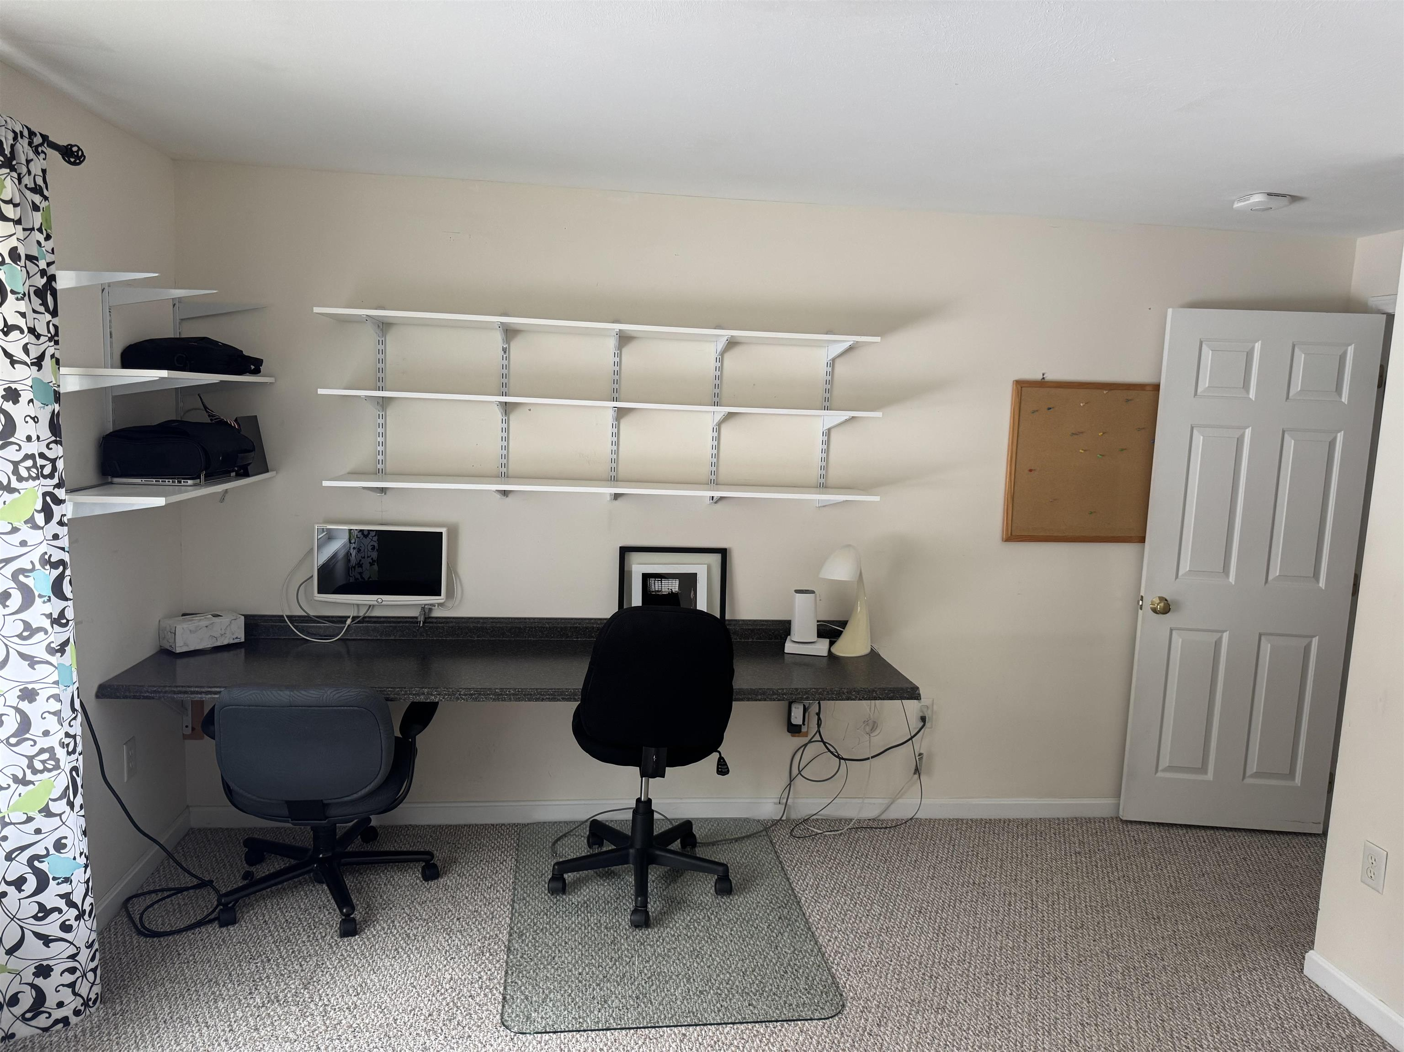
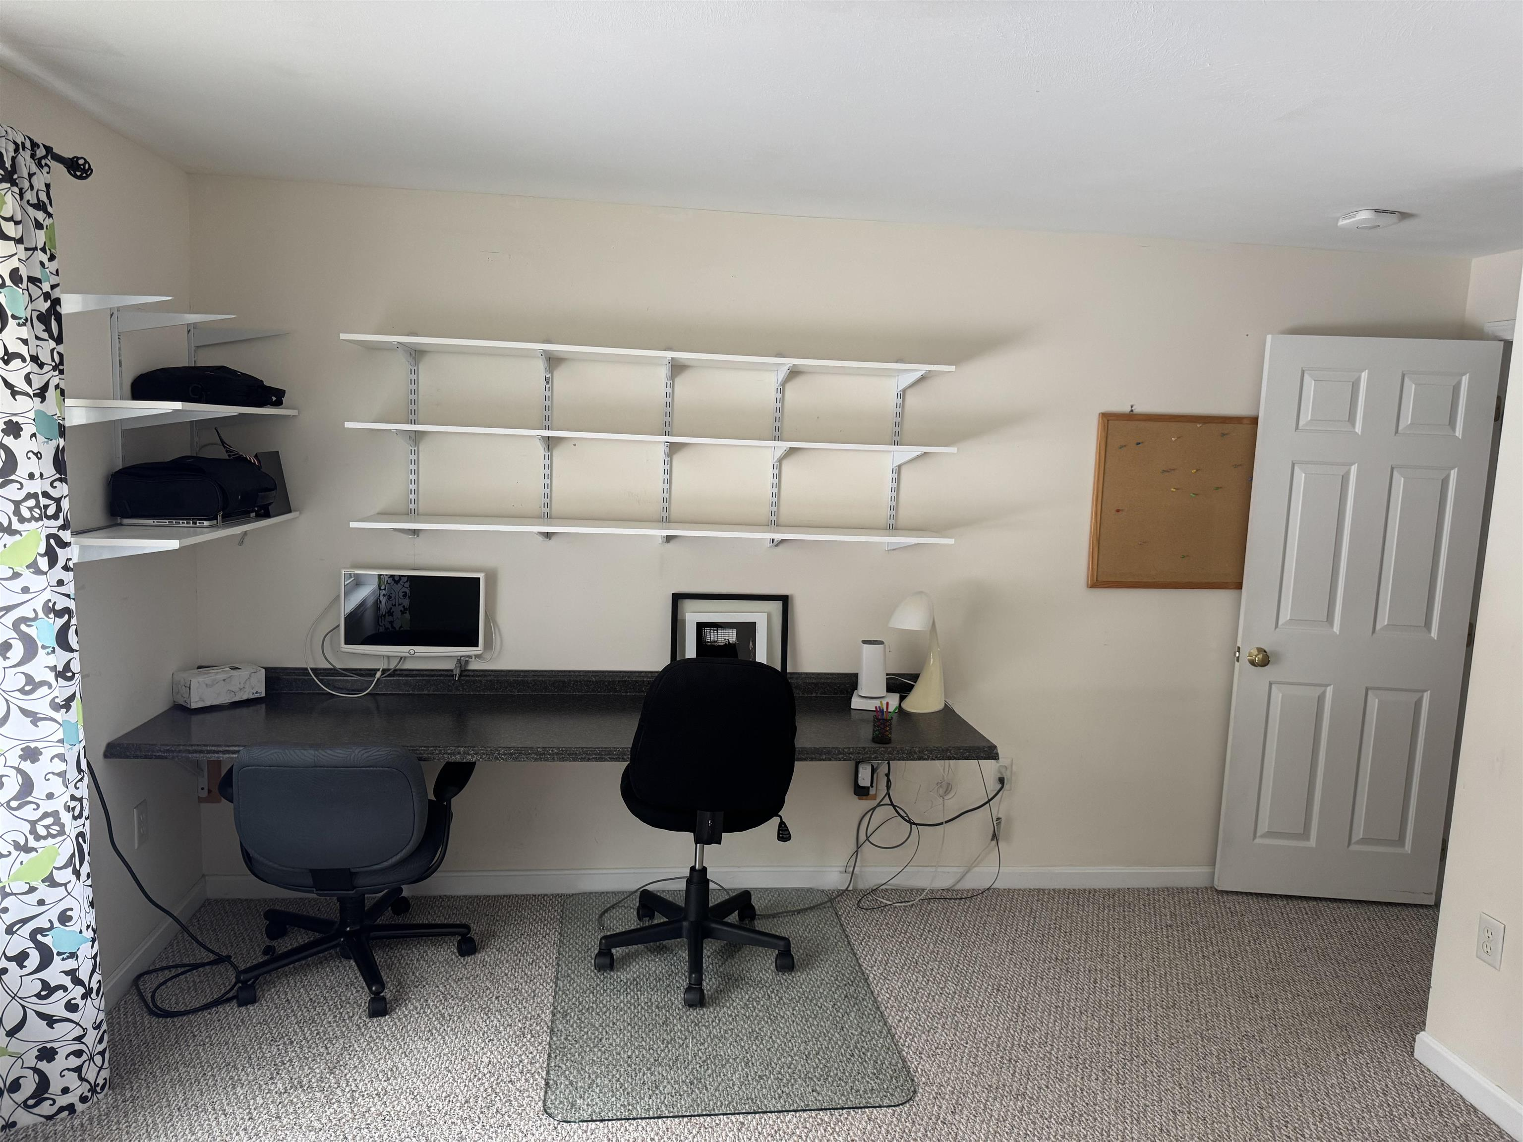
+ pen holder (885, 720)
